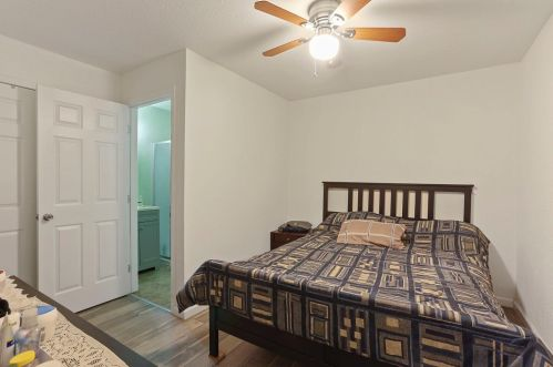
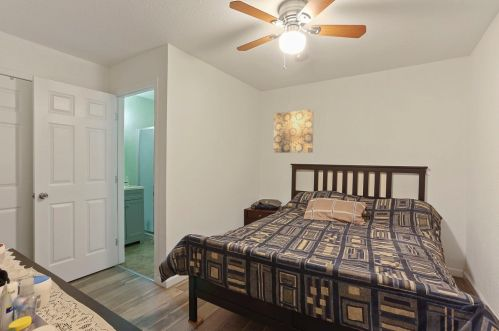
+ wall art (292, 132)
